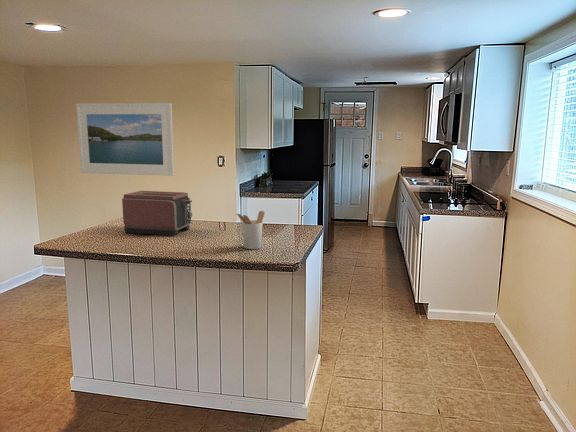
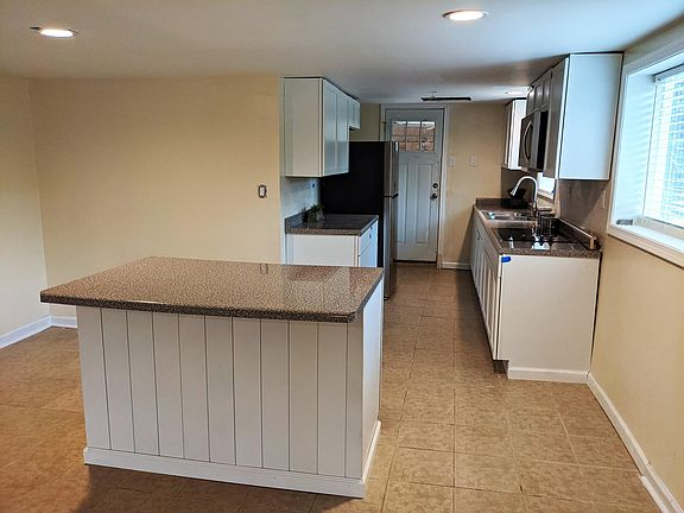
- toaster (160, 212)
- utensil holder (249, 229)
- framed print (124, 139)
